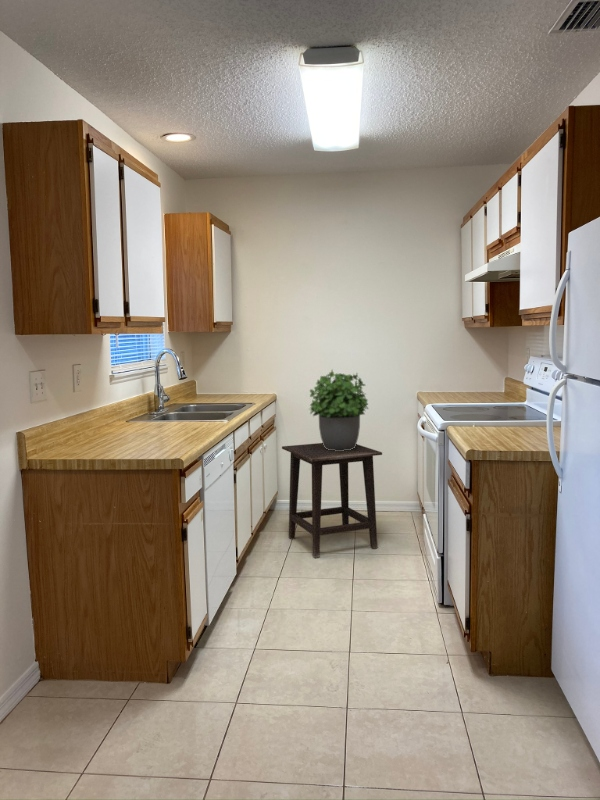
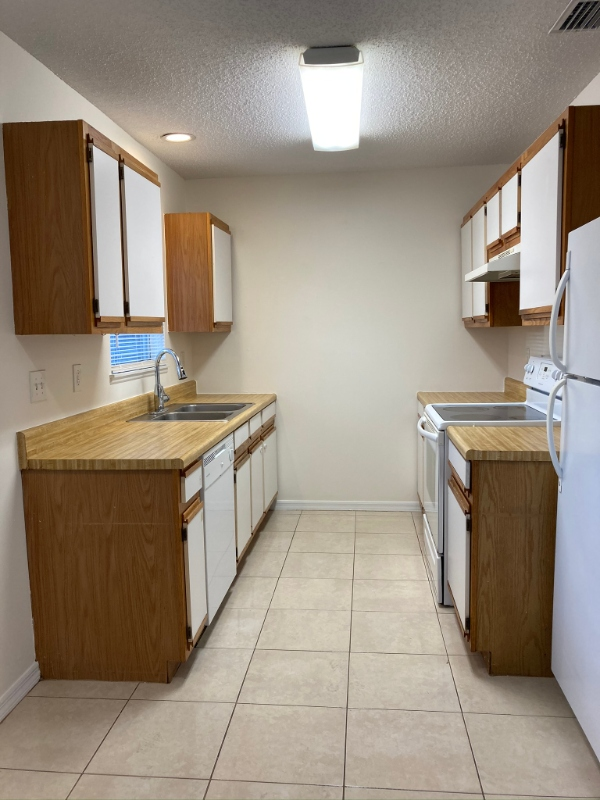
- potted plant (338, 408)
- side table (321, 493)
